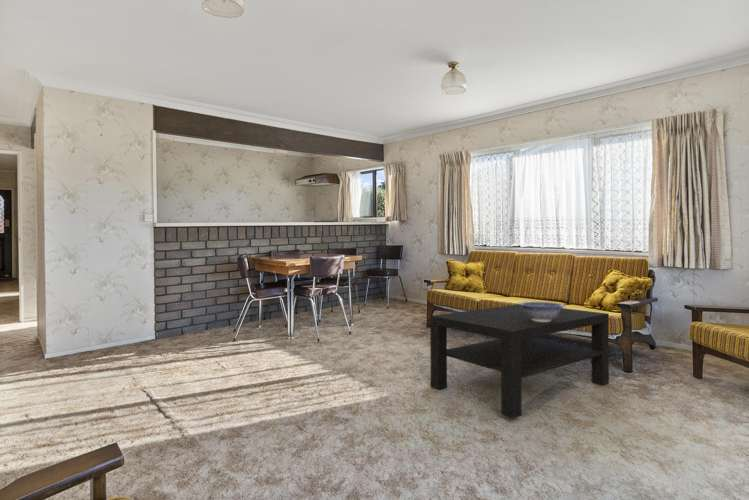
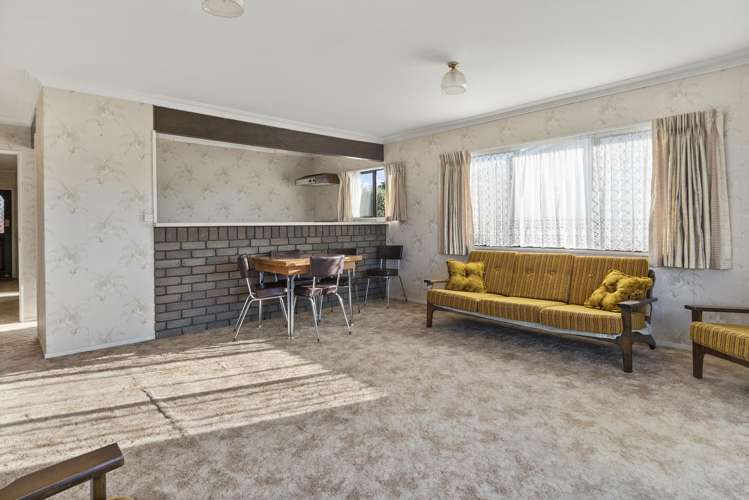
- decorative bowl (541, 312)
- coffee table (520, 349)
